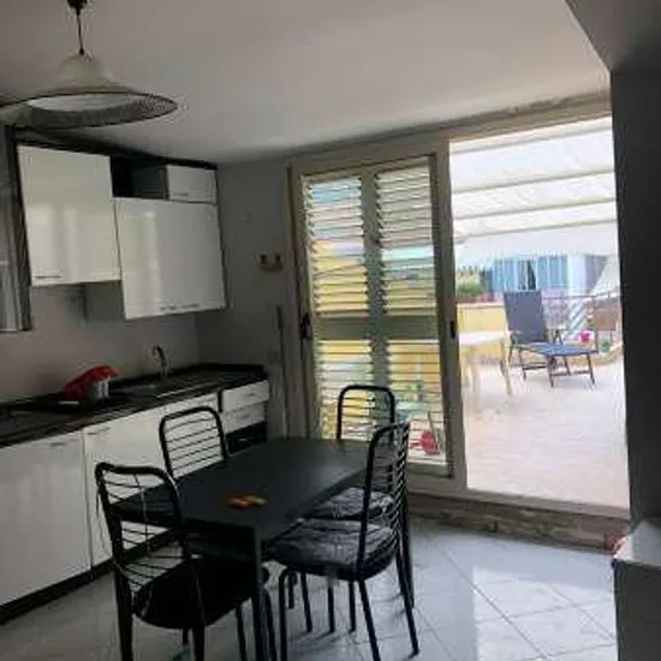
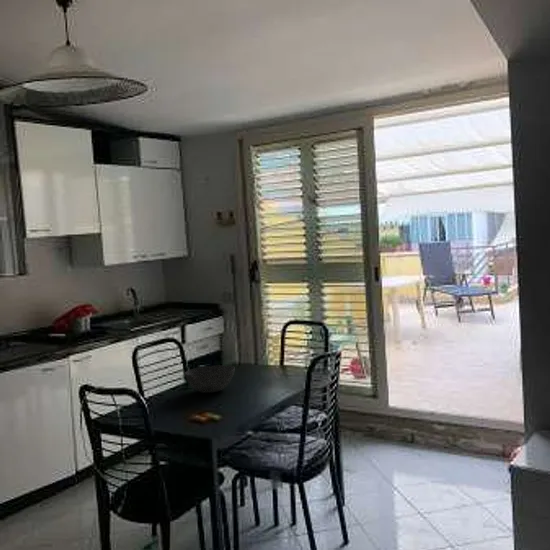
+ bowl (210, 380)
